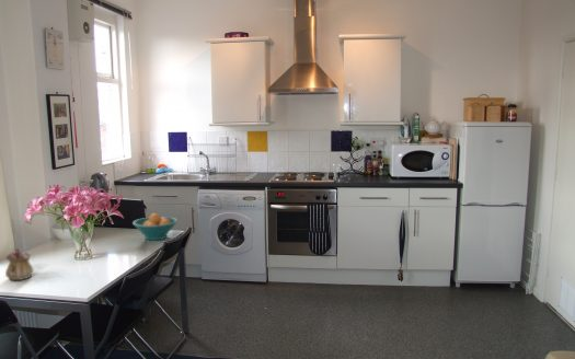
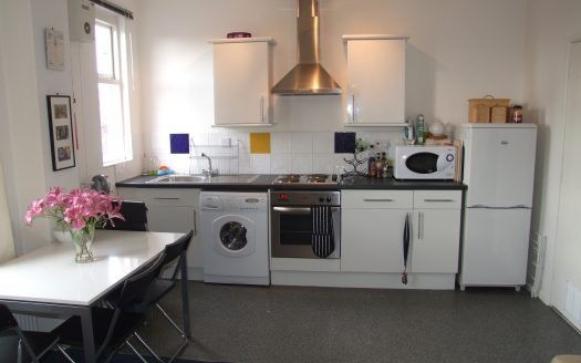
- teapot (18, 263)
- fruit bowl (156, 225)
